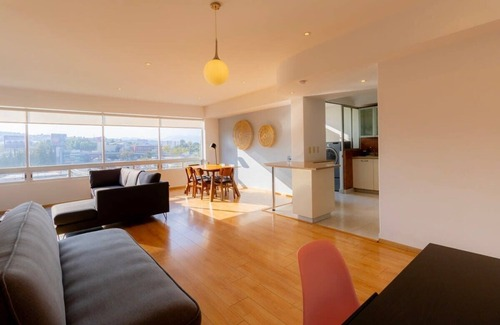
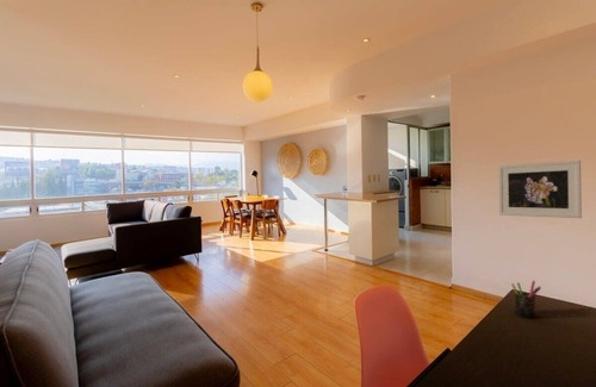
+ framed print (536, 189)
+ pen holder (523, 297)
